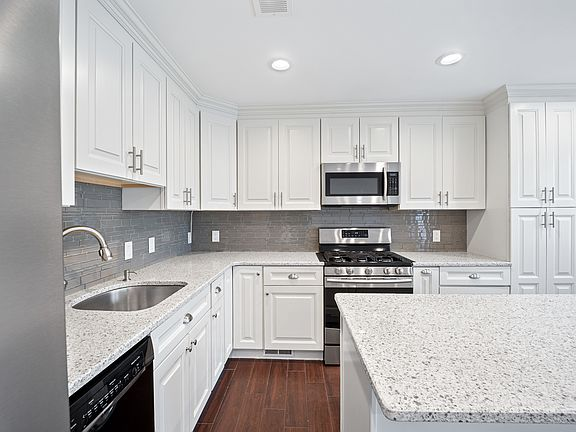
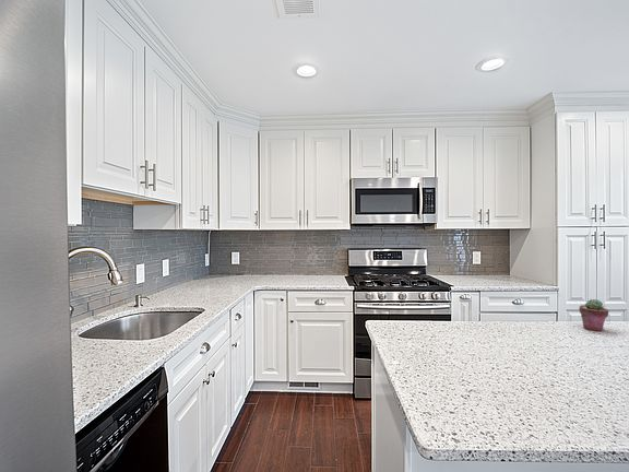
+ potted succulent (593, 314)
